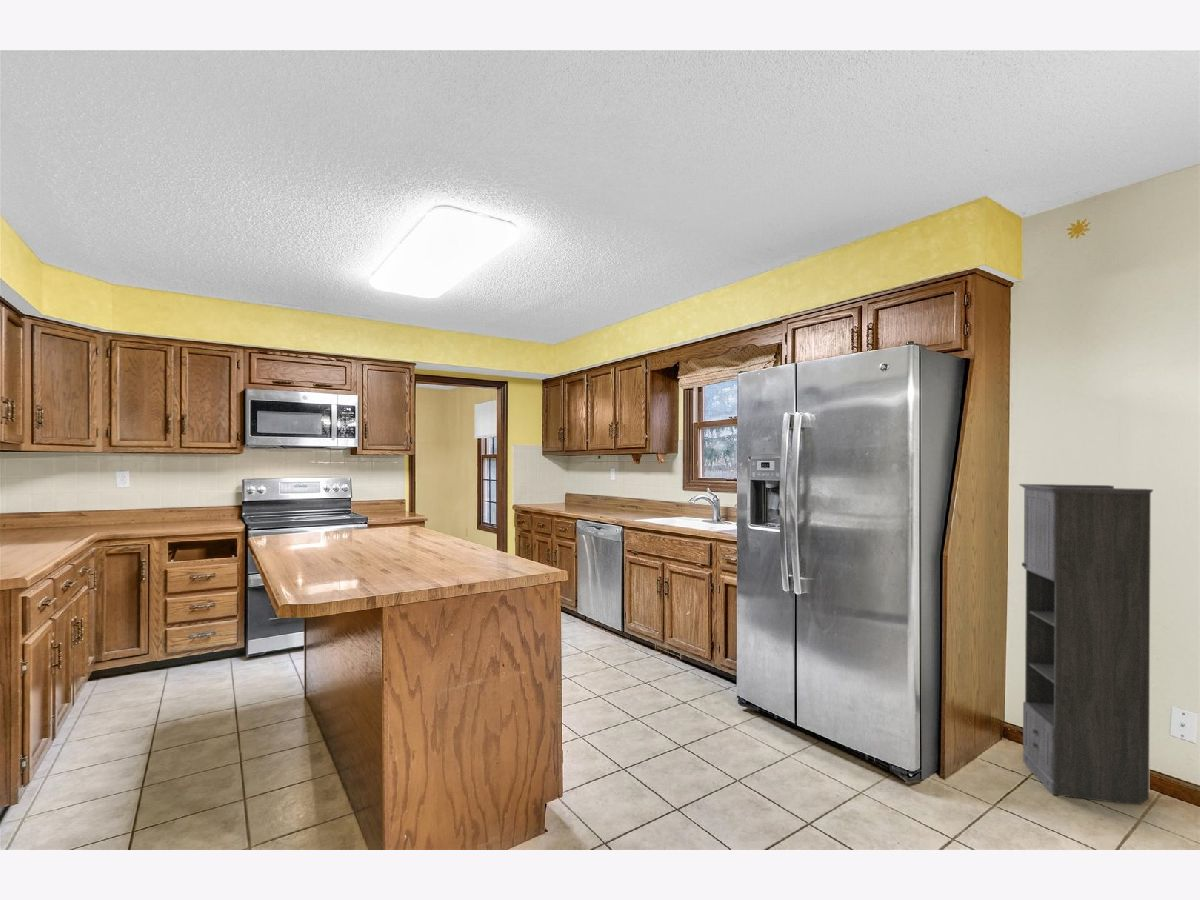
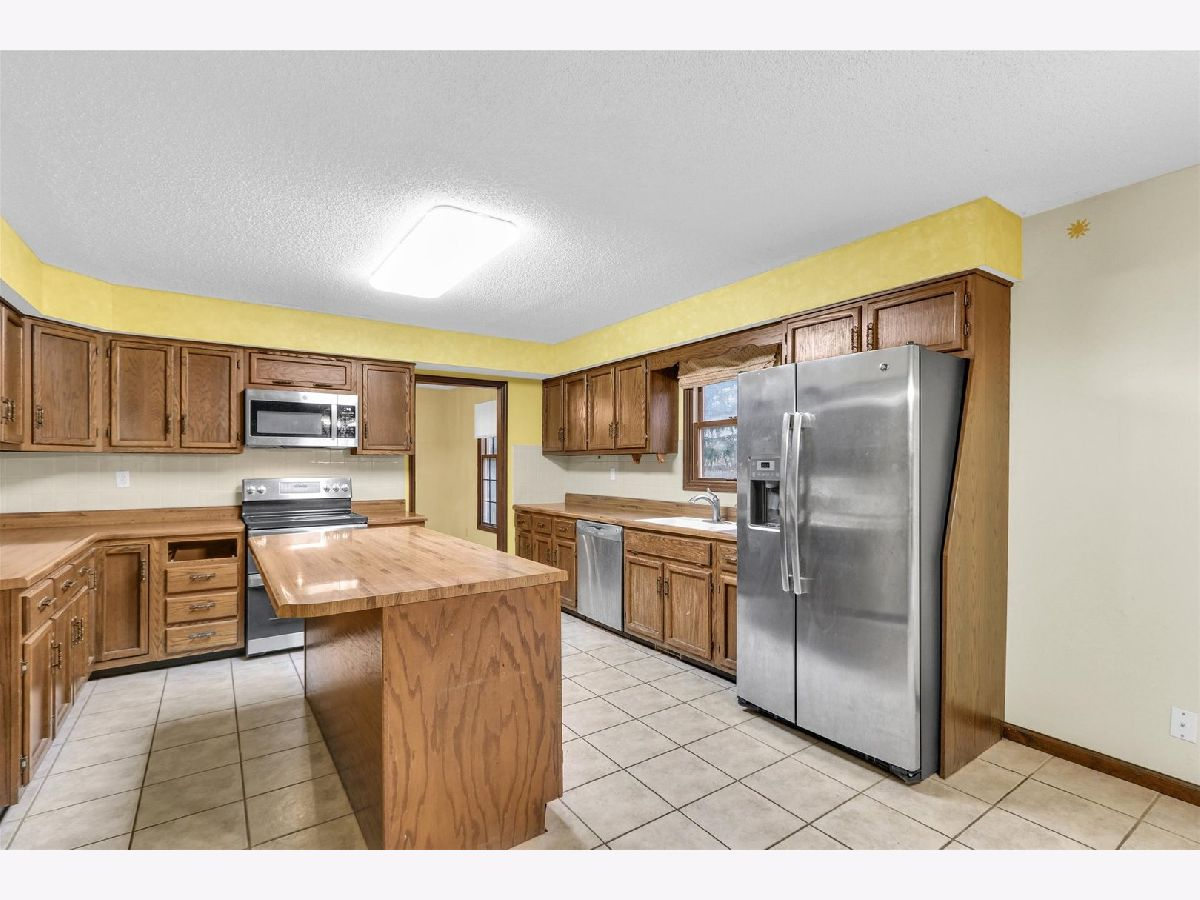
- storage cabinet (1081, 634)
